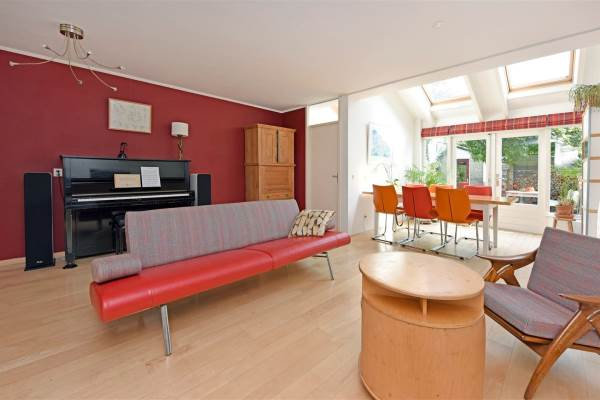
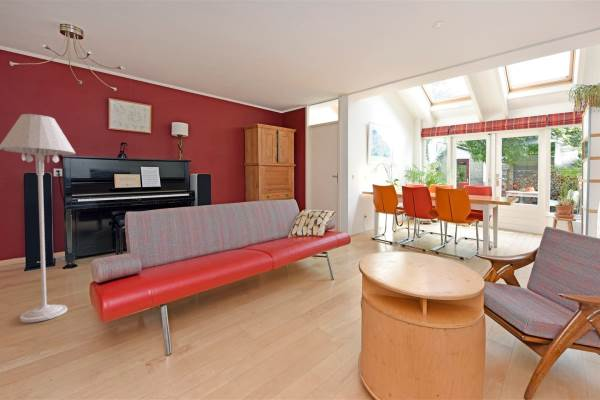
+ floor lamp (41, 216)
